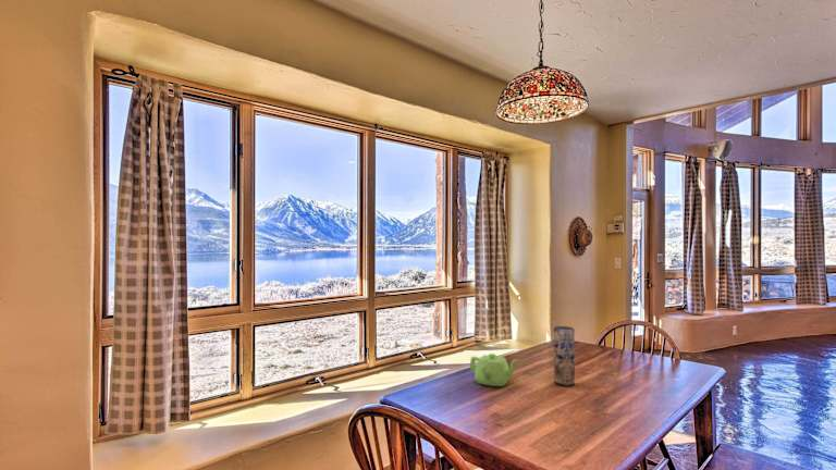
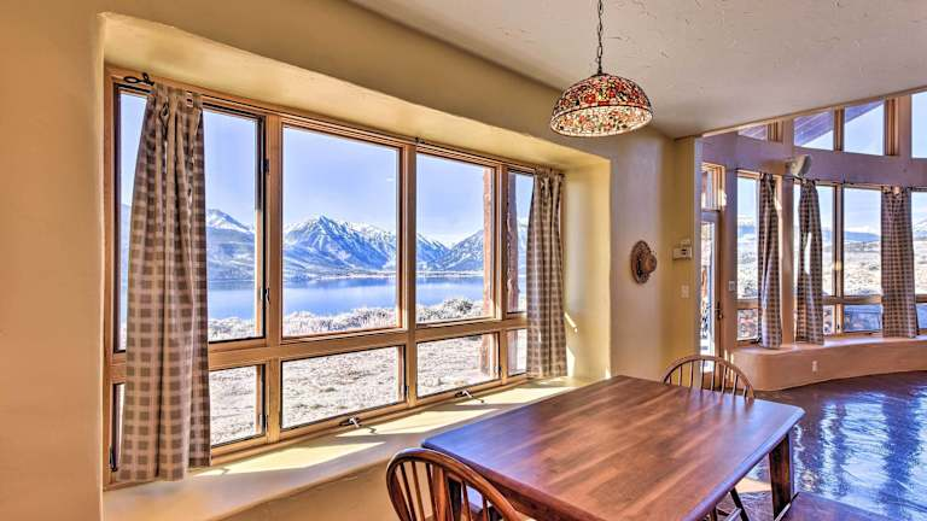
- vase (564, 355)
- teapot (492, 368)
